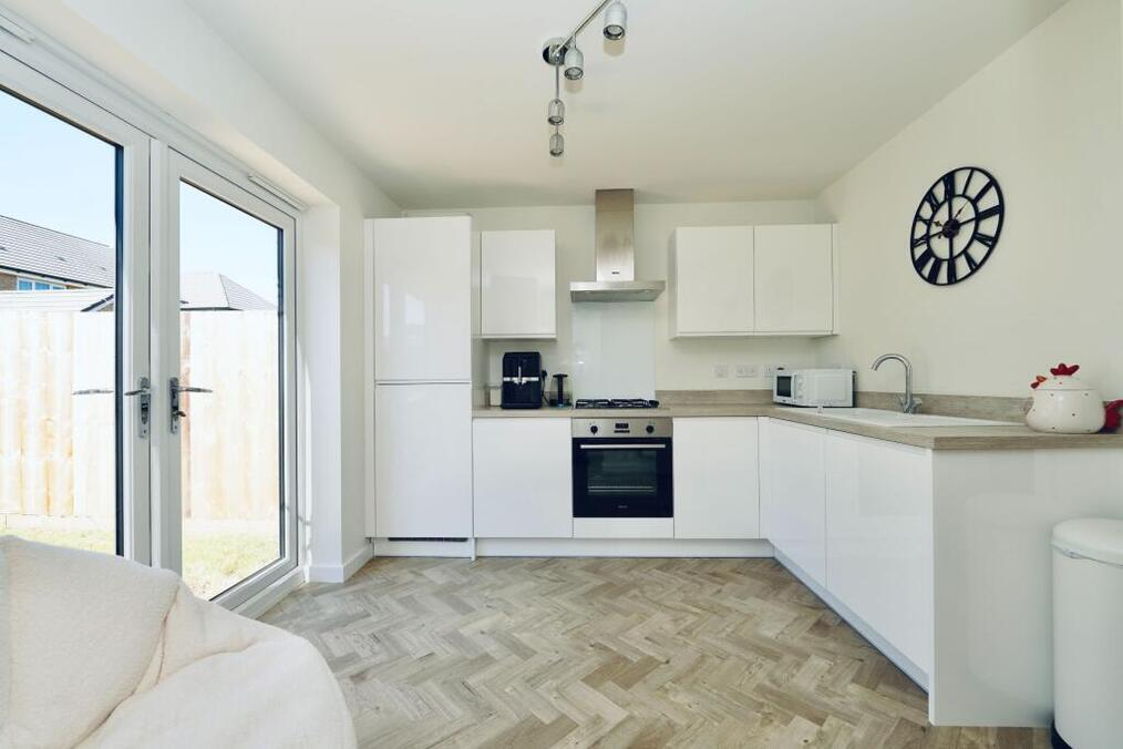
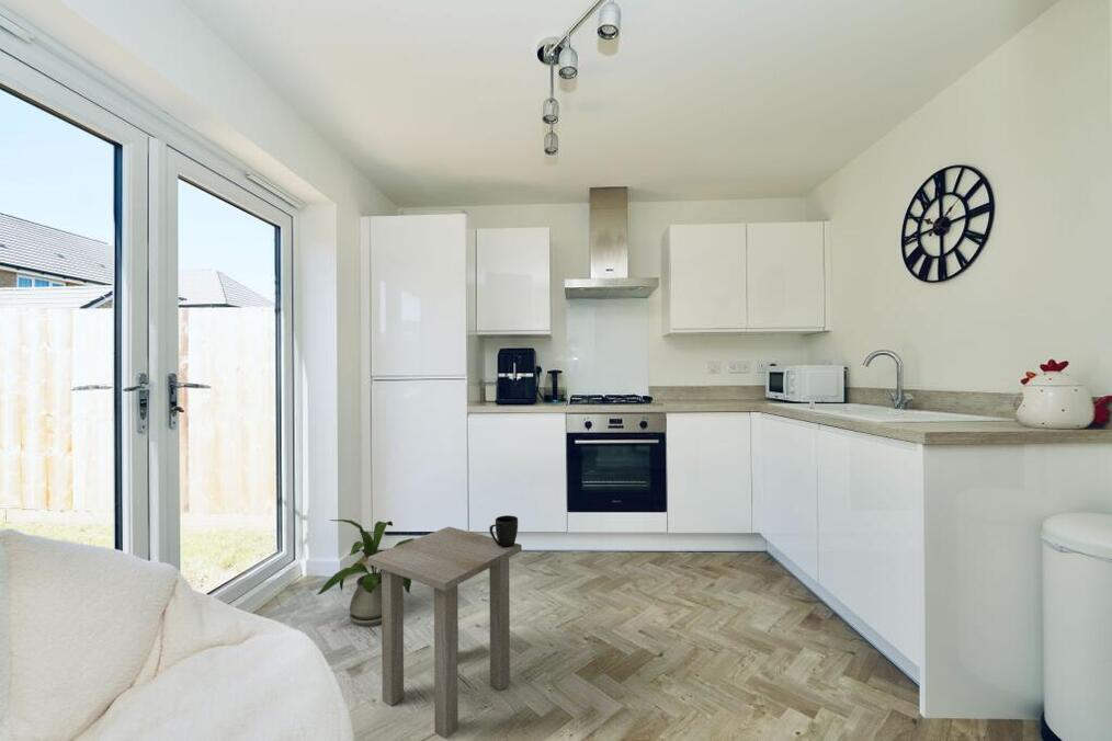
+ side table (447, 620)
+ house plant (379, 568)
+ mug (502, 532)
